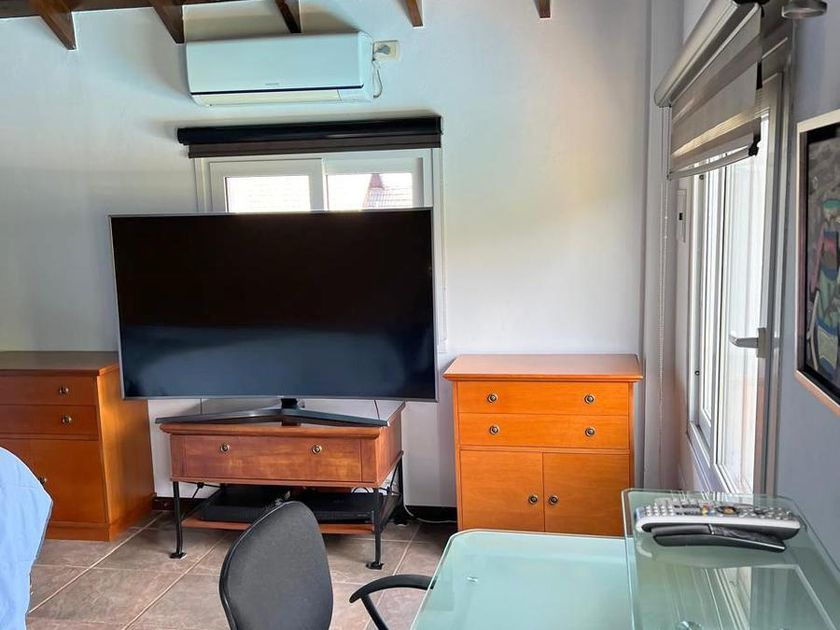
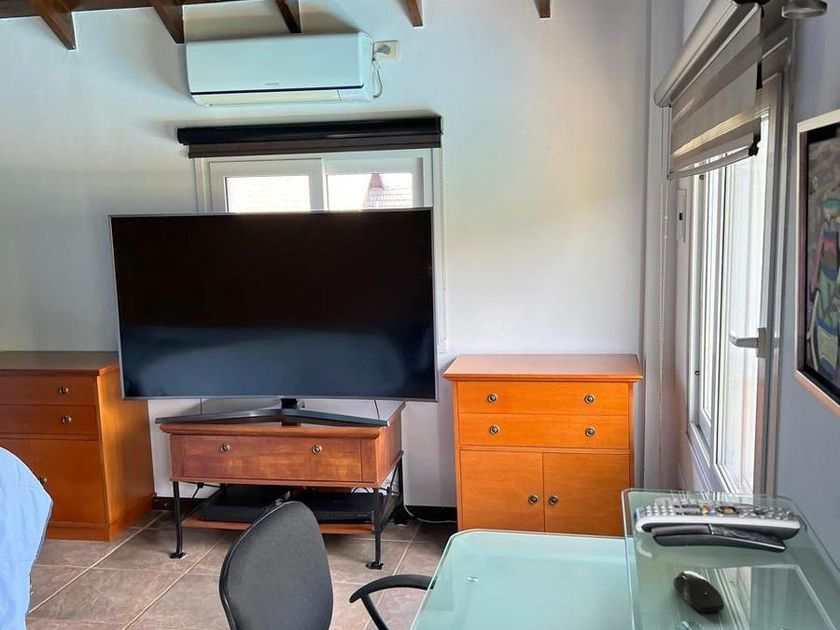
+ computer mouse (697, 588)
